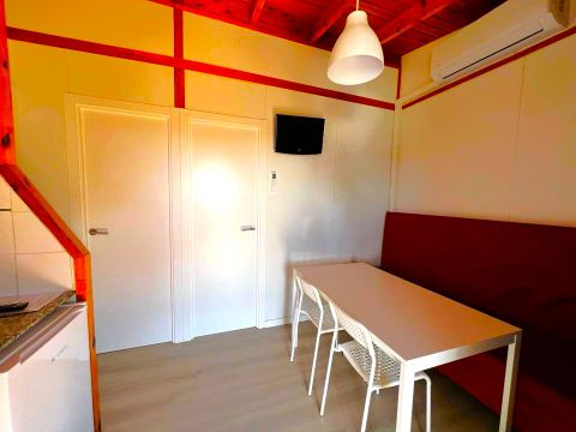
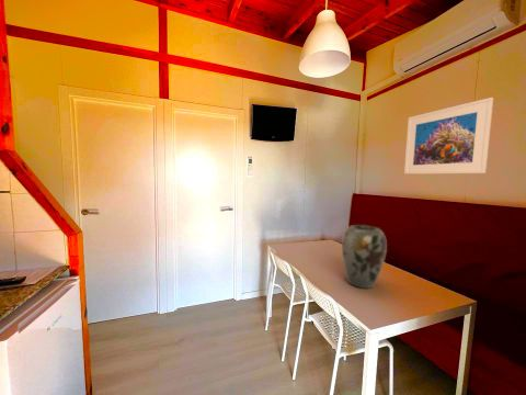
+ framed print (442, 142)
+ vase (363, 256)
